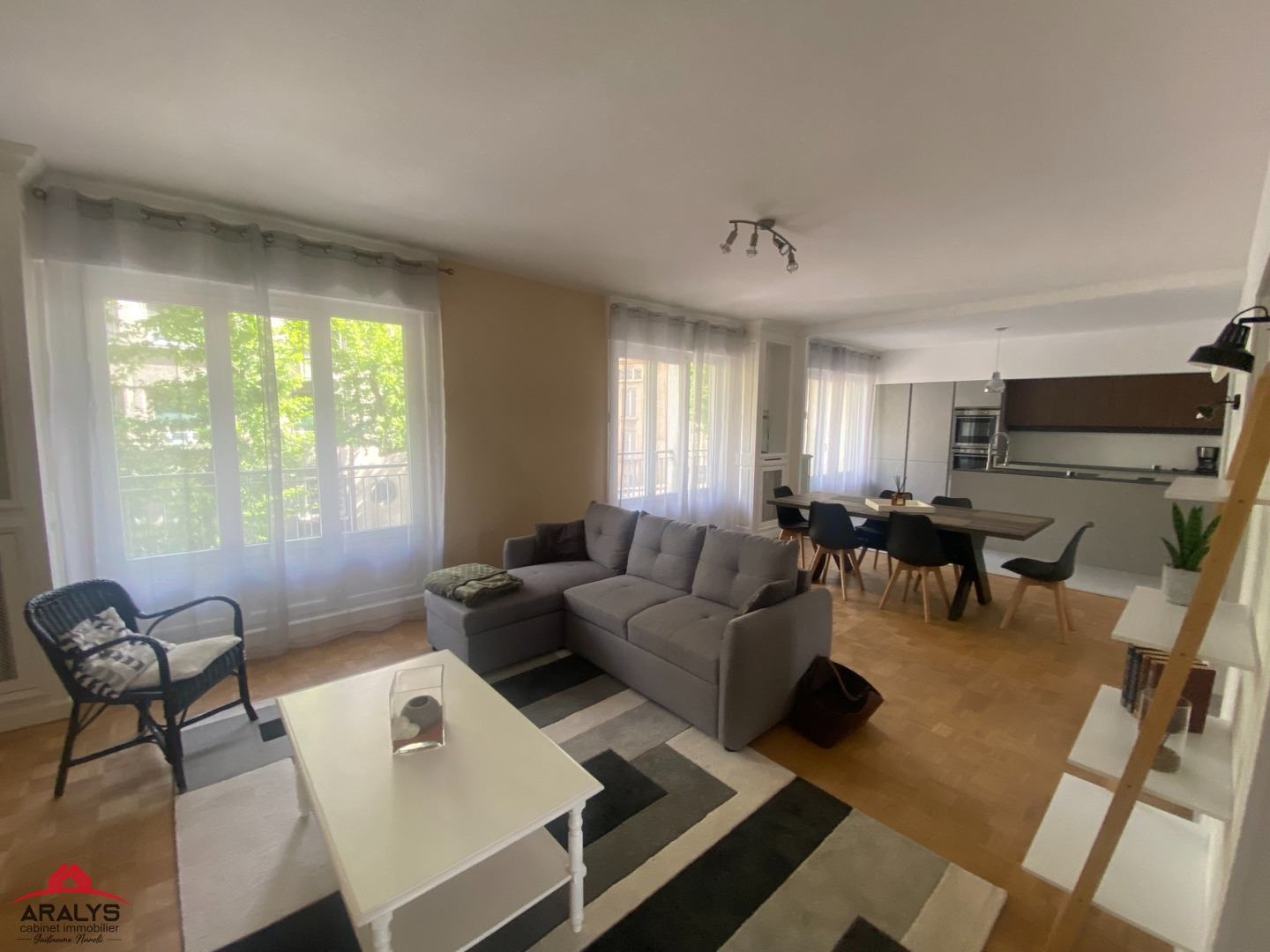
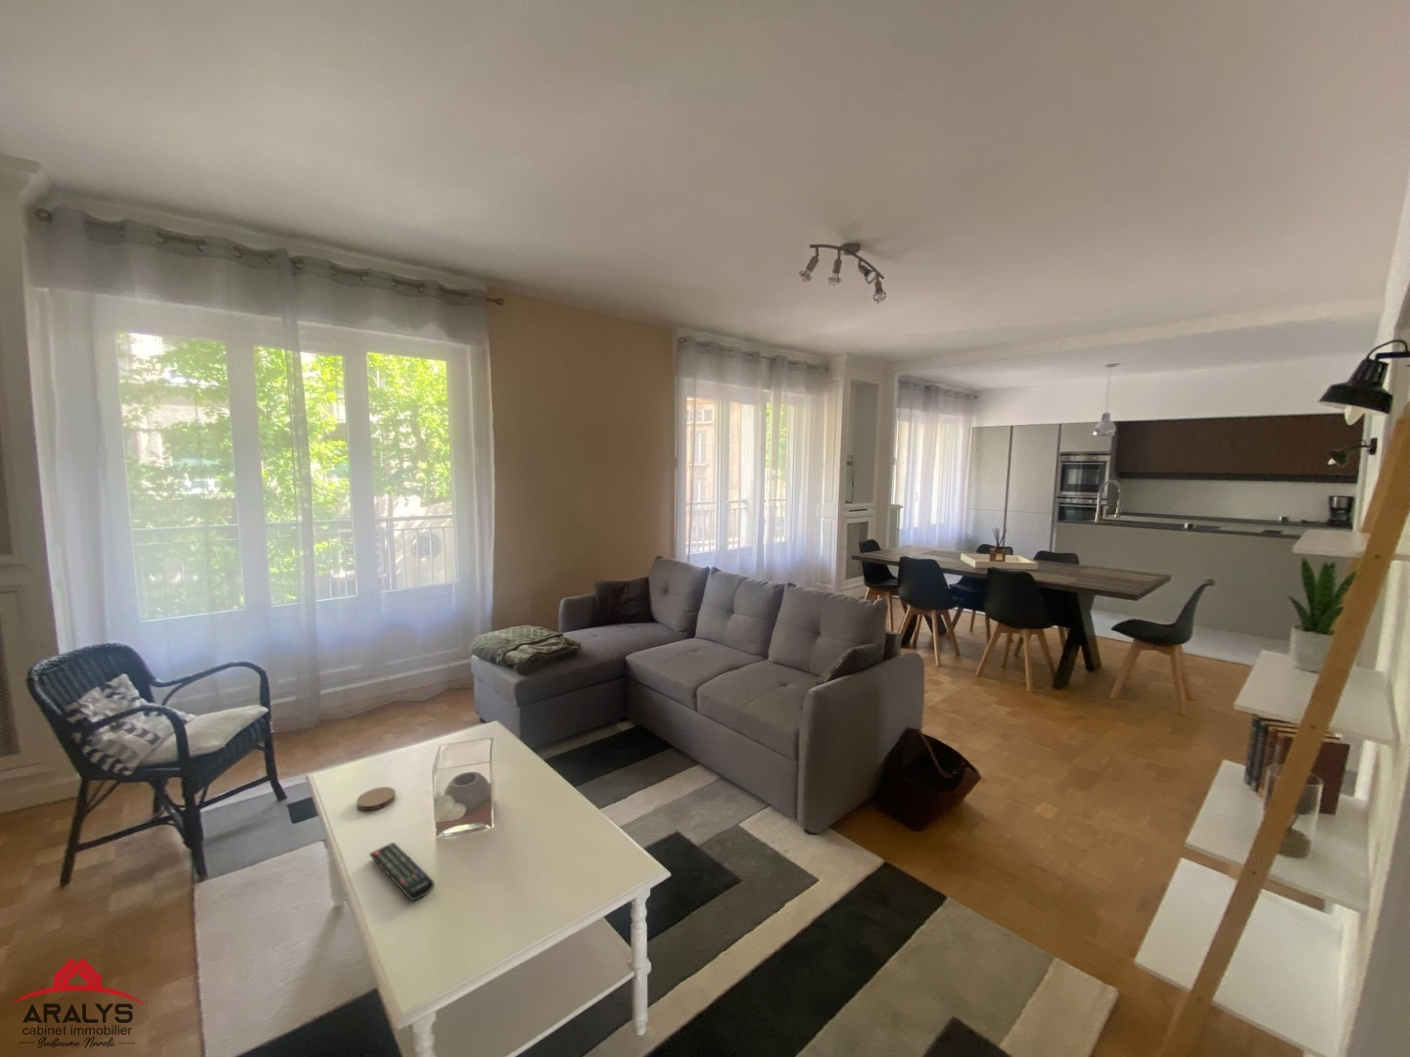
+ remote control (401, 869)
+ coaster (376, 797)
